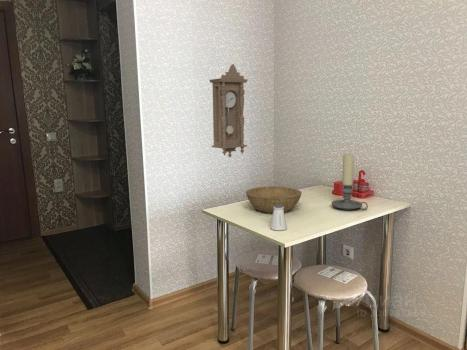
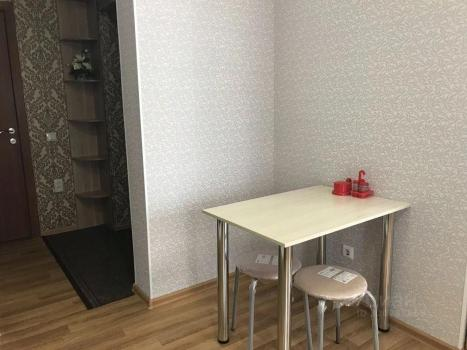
- pendulum clock (228, 112)
- bowl (273, 200)
- candle holder (350, 181)
- saltshaker (278, 216)
